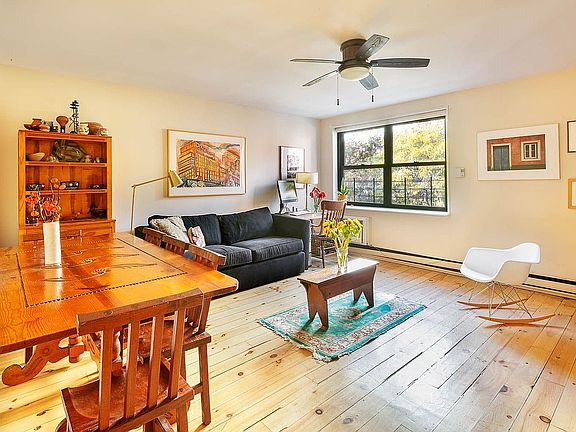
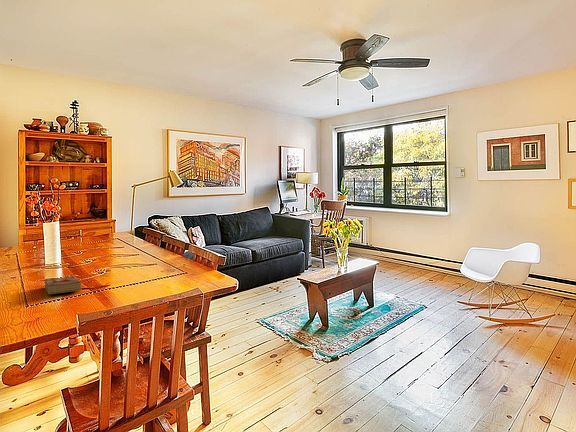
+ book (63, 283)
